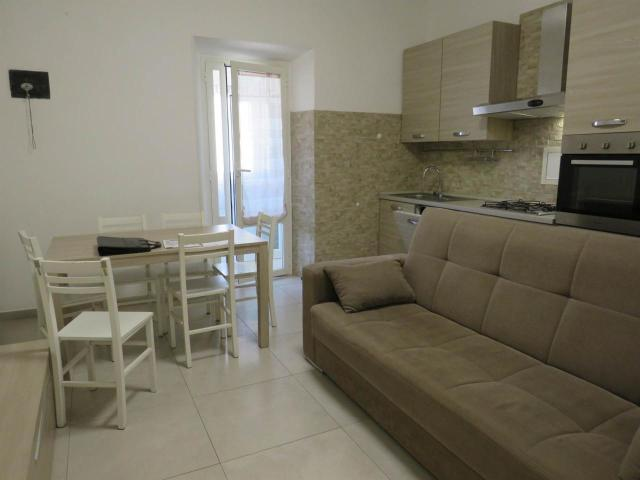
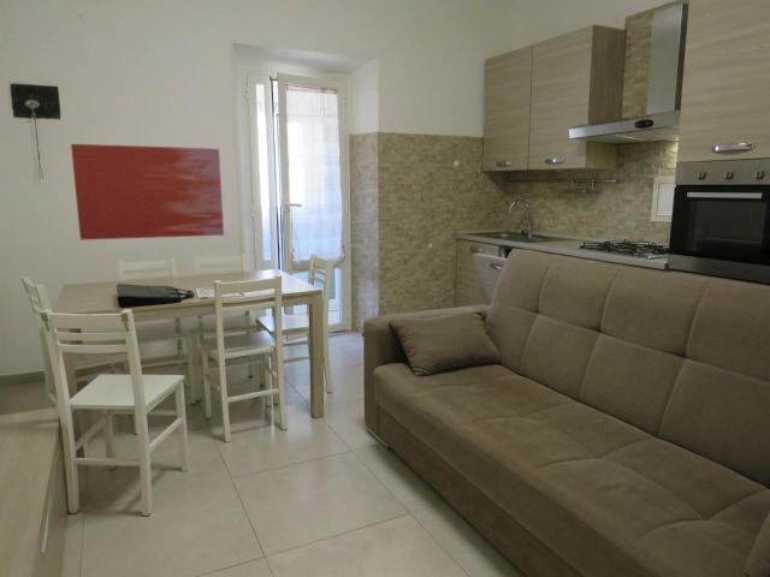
+ wall art (152, 192)
